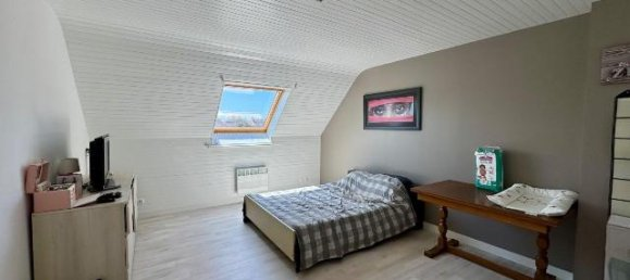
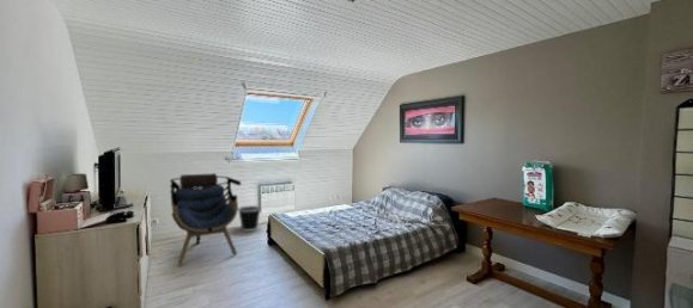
+ armchair (203, 214)
+ wastebasket (249, 218)
